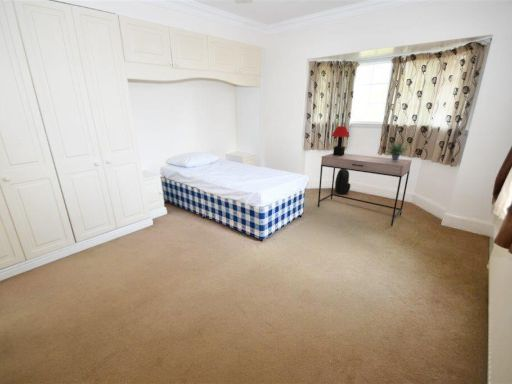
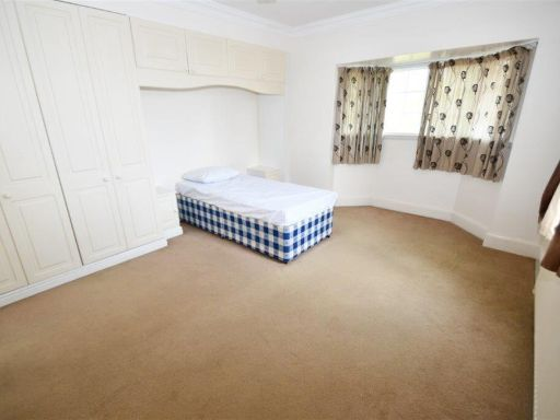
- backpack (342, 179)
- table lamp (340, 140)
- desk (358, 199)
- potted plant (395, 148)
